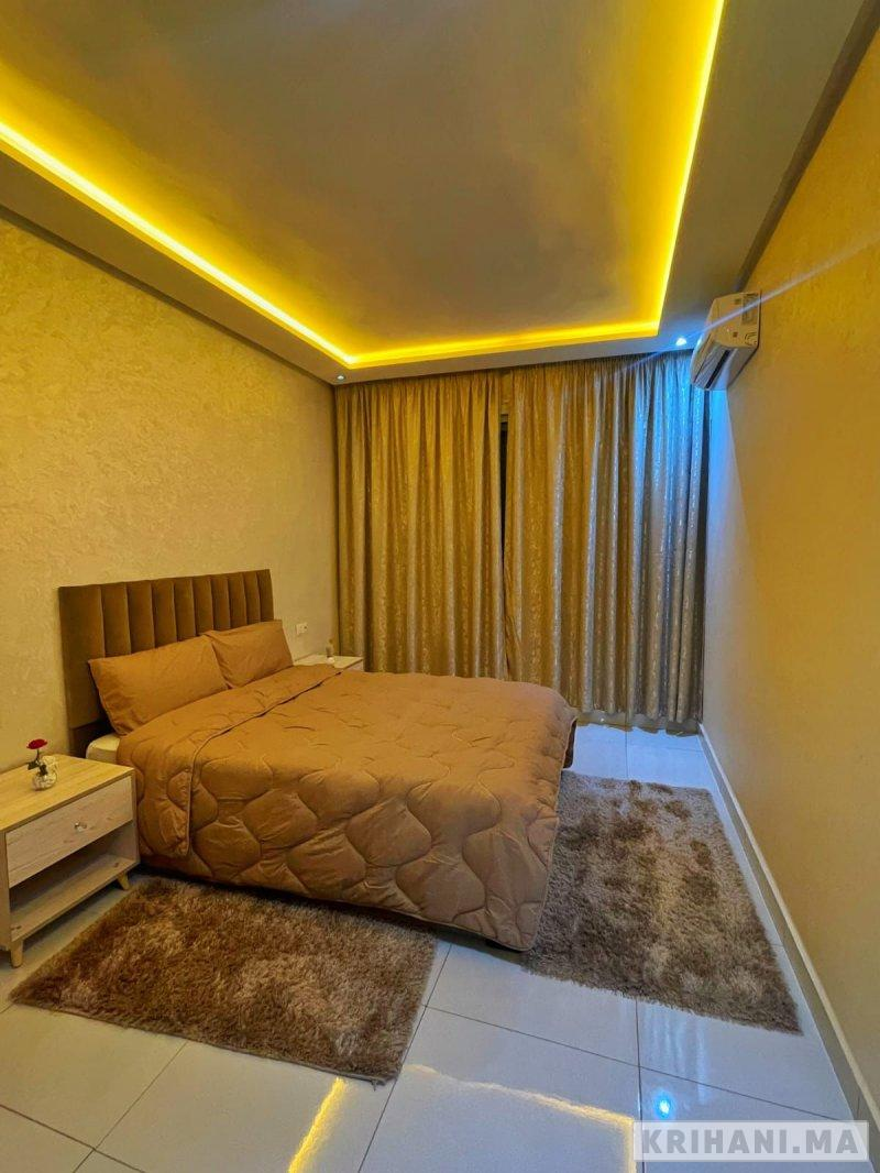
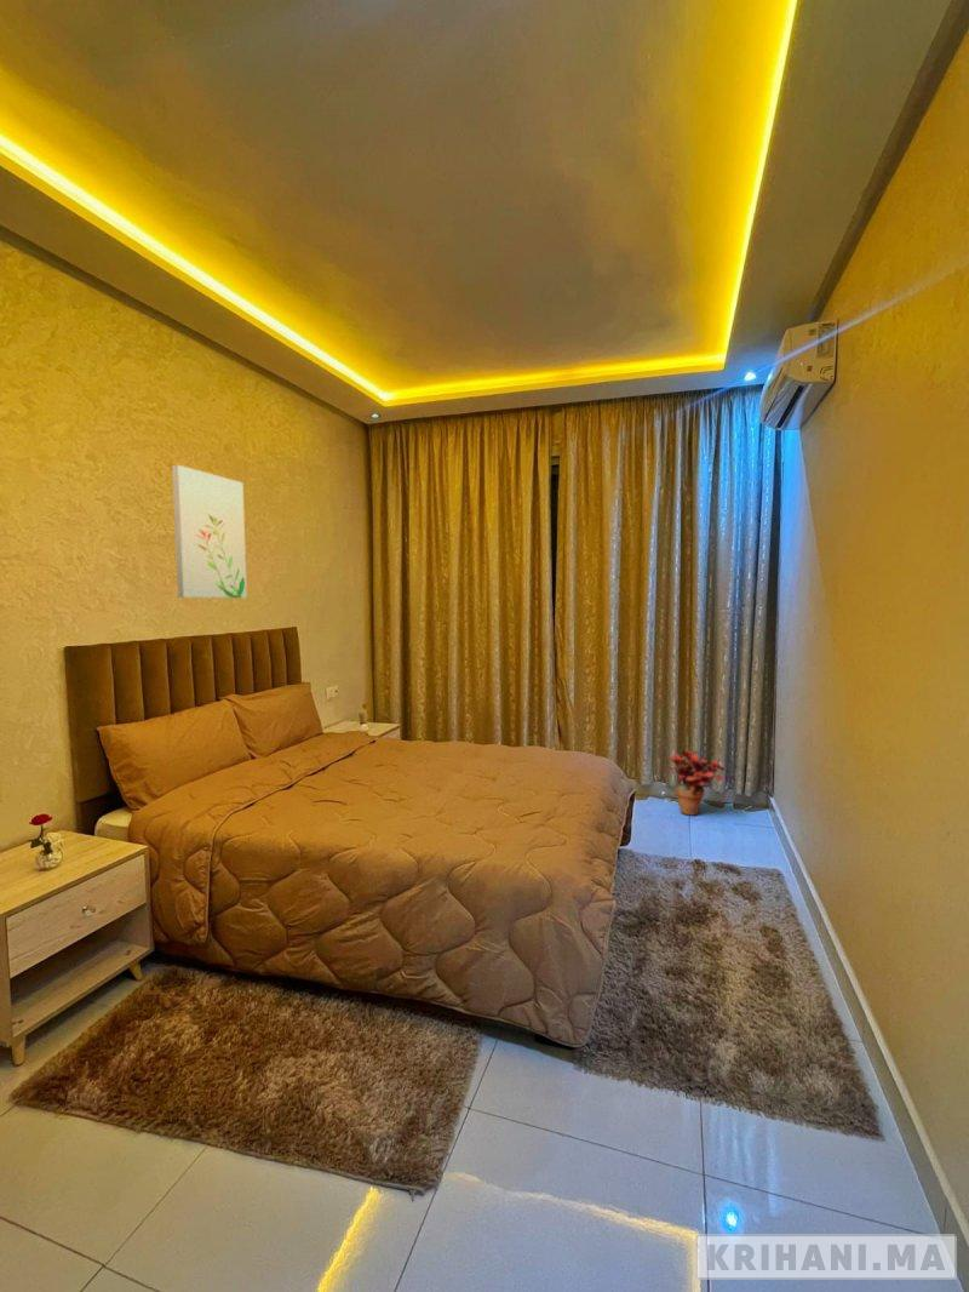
+ wall art (212, 536)
+ potted plant (694, 783)
